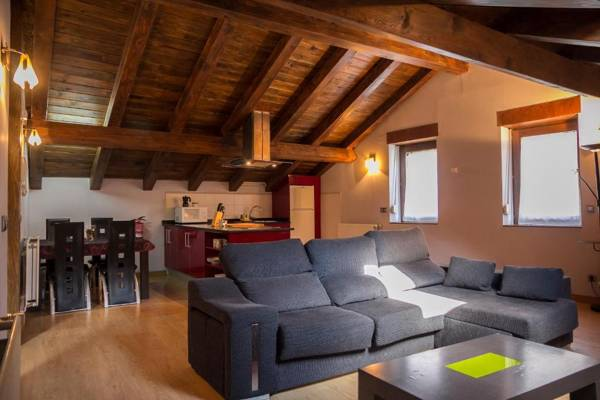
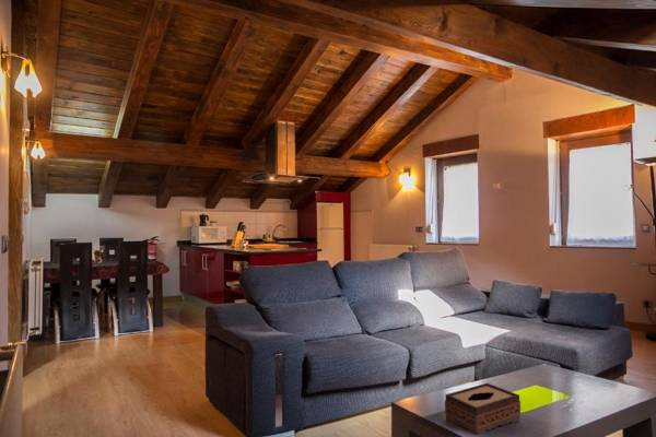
+ tissue box (482, 406)
